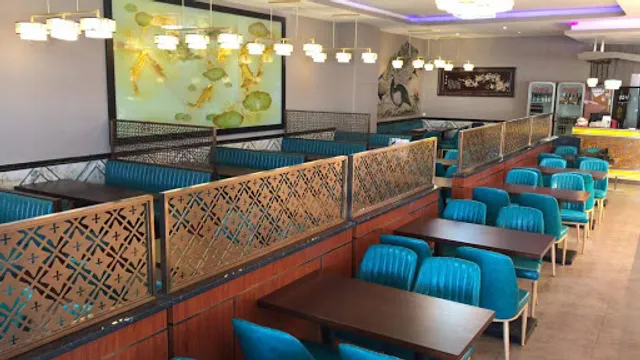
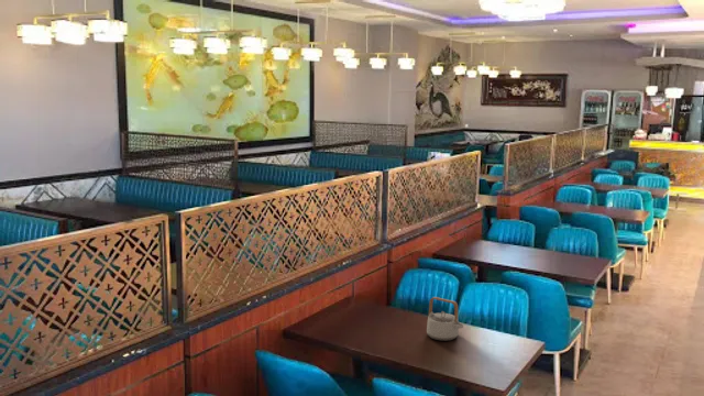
+ teapot (446, 318)
